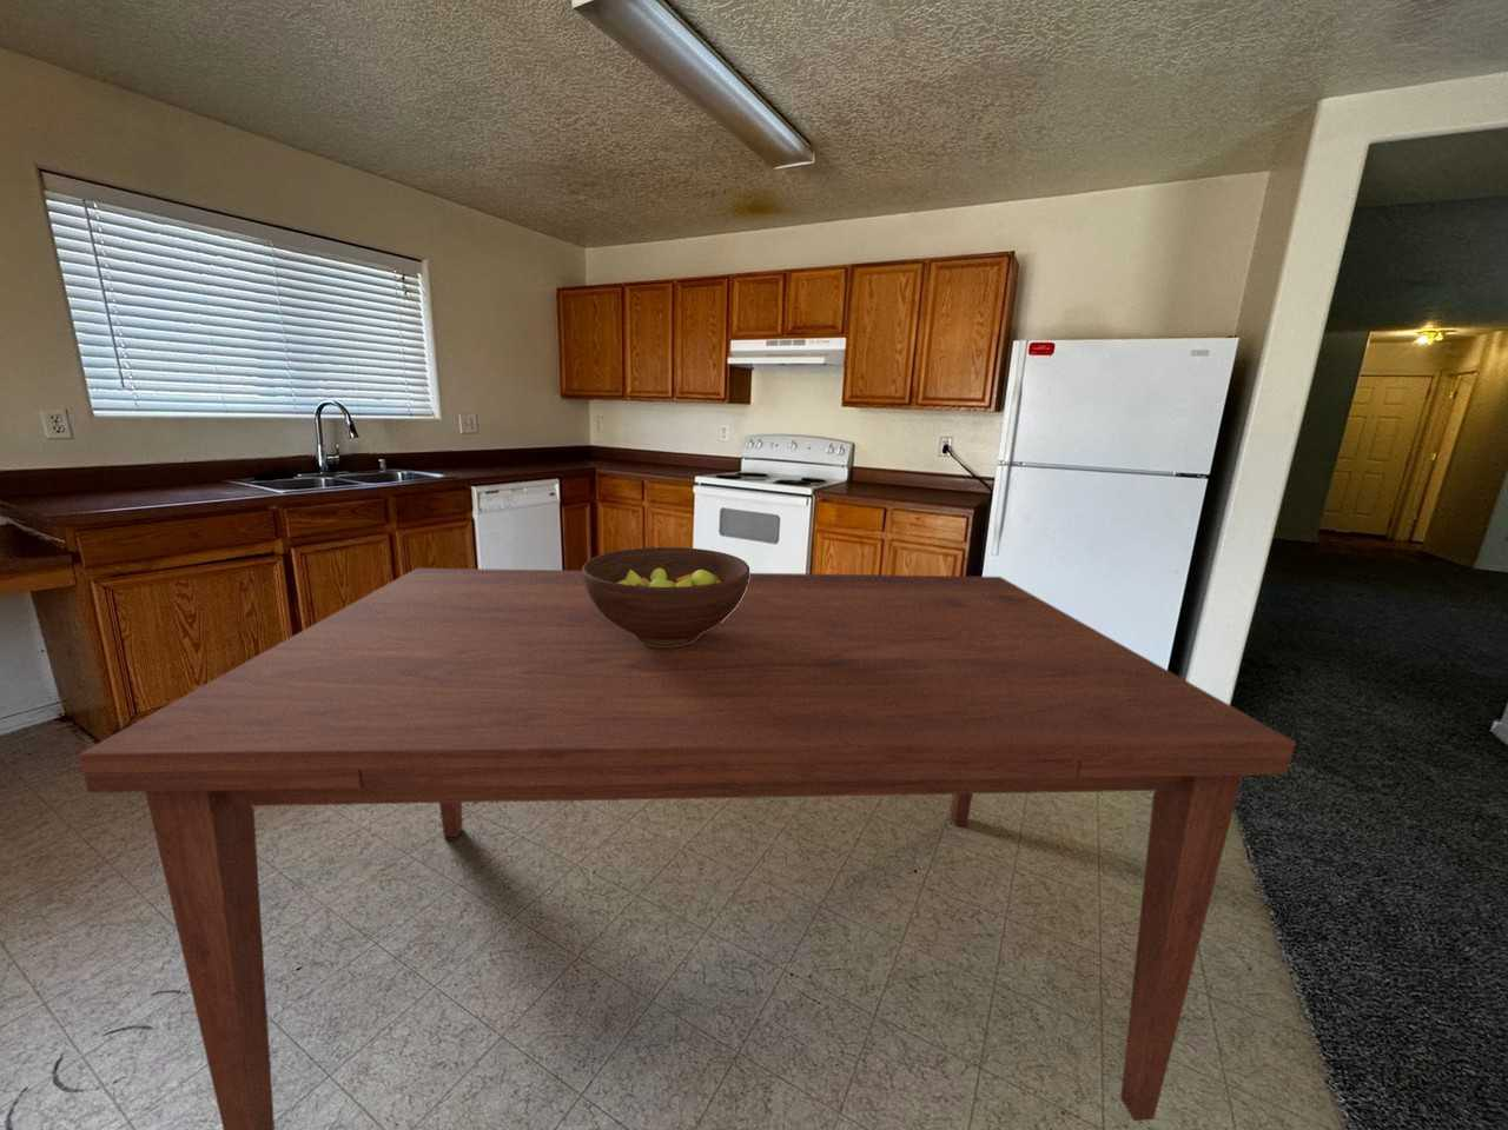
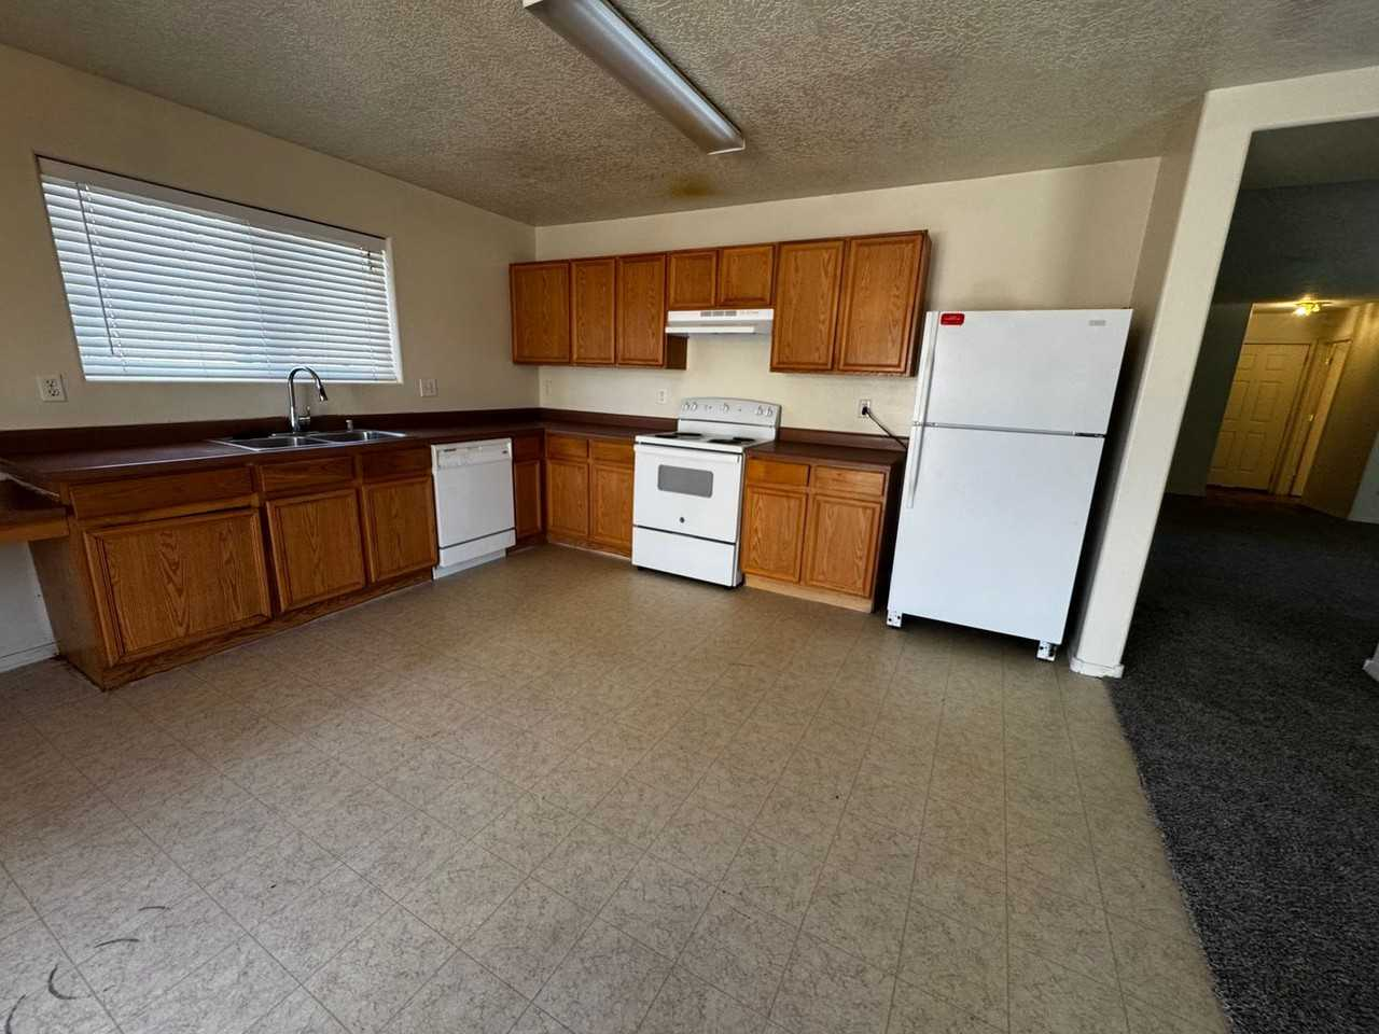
- fruit bowl (667, 601)
- dining table (721, 794)
